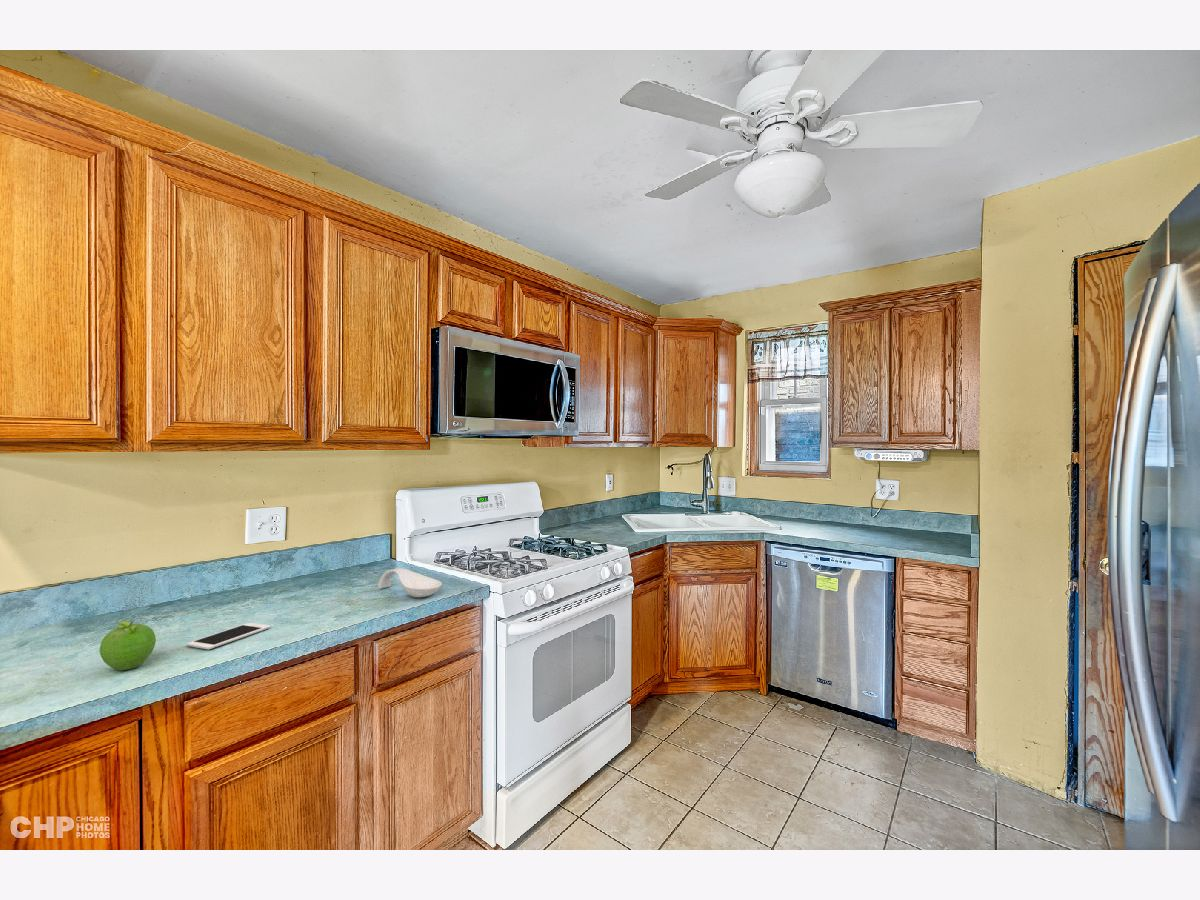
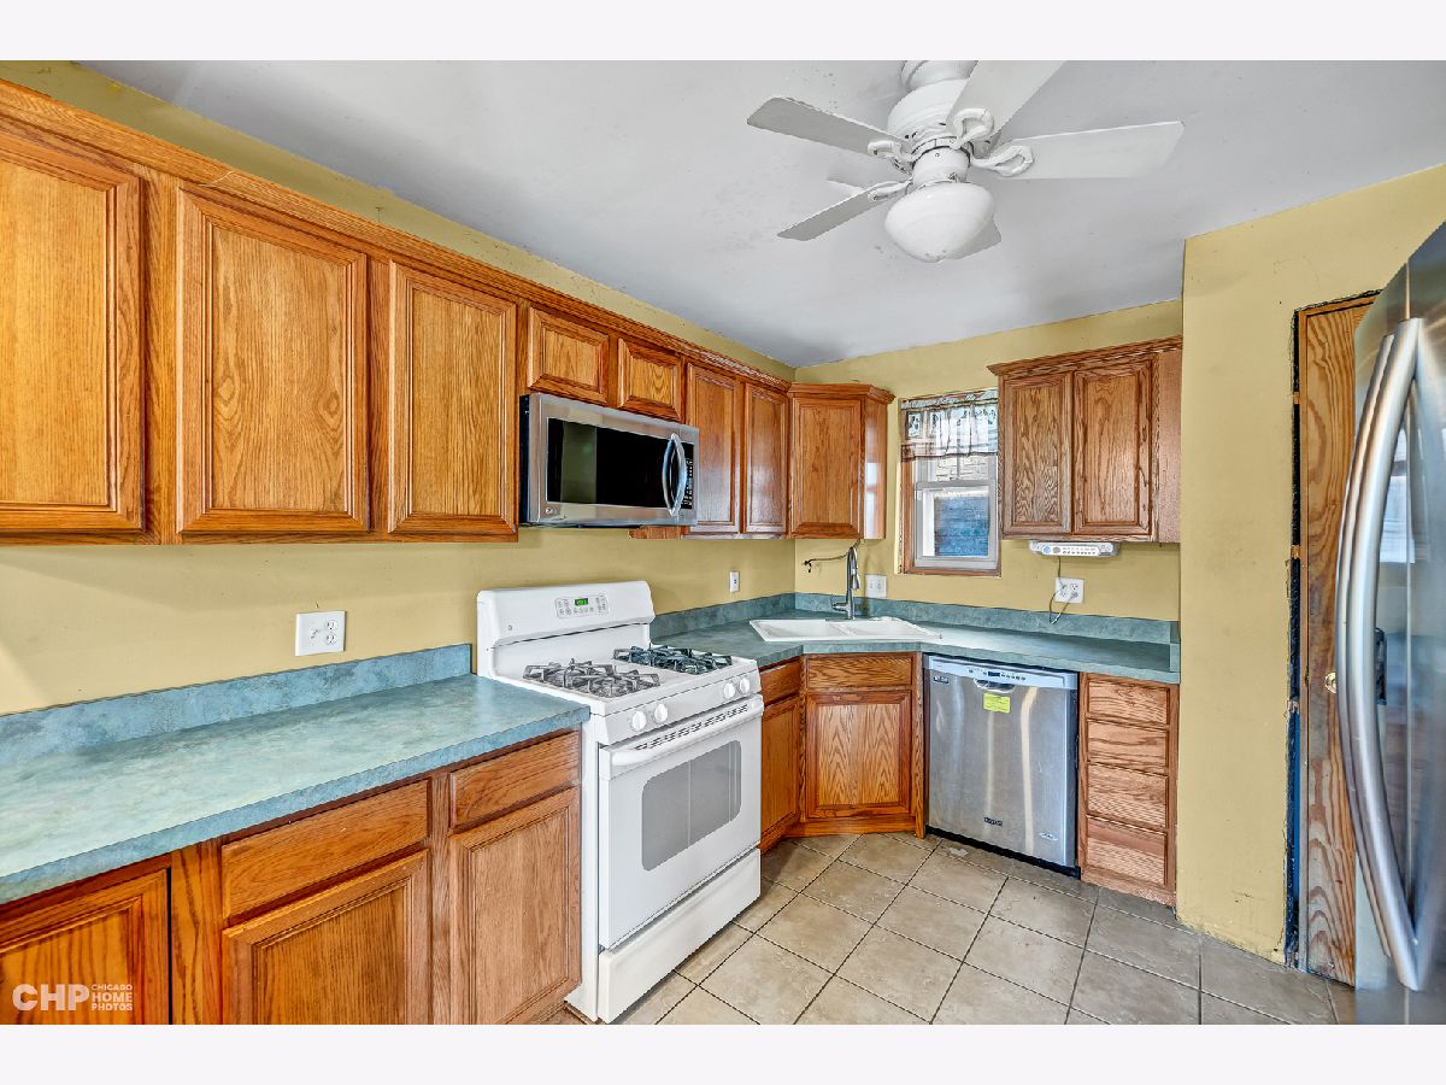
- spoon rest (408, 581)
- cell phone (230, 635)
- fruit (128, 644)
